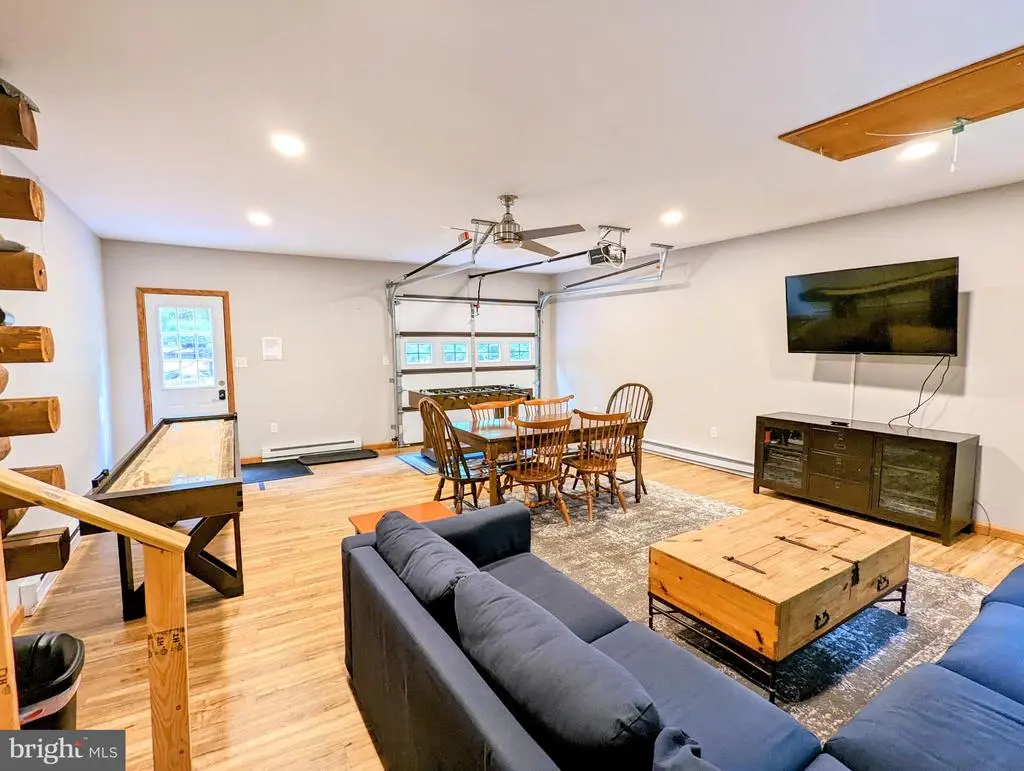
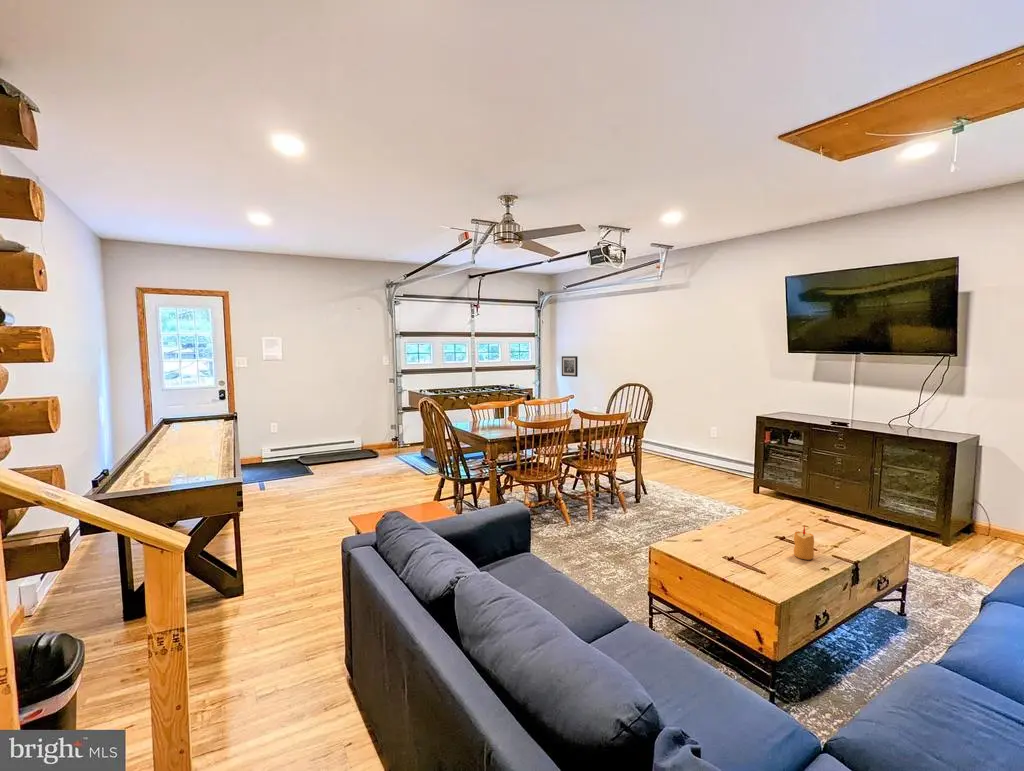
+ candle (803, 540)
+ wall art (569, 366)
